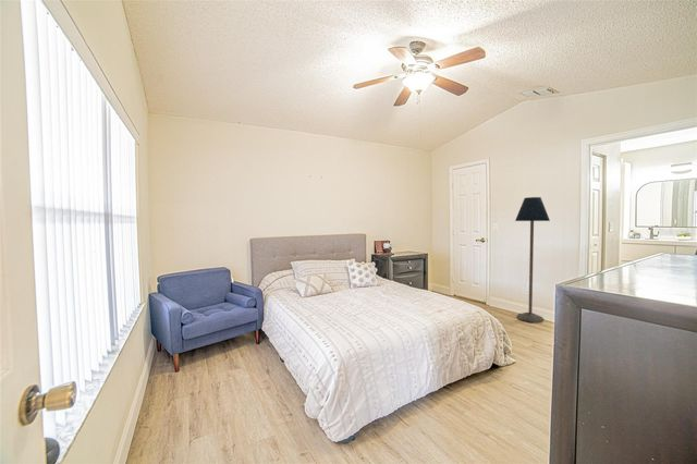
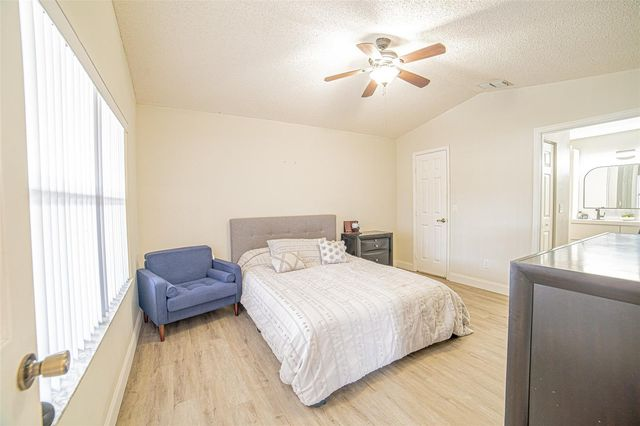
- floor lamp (531, 258)
